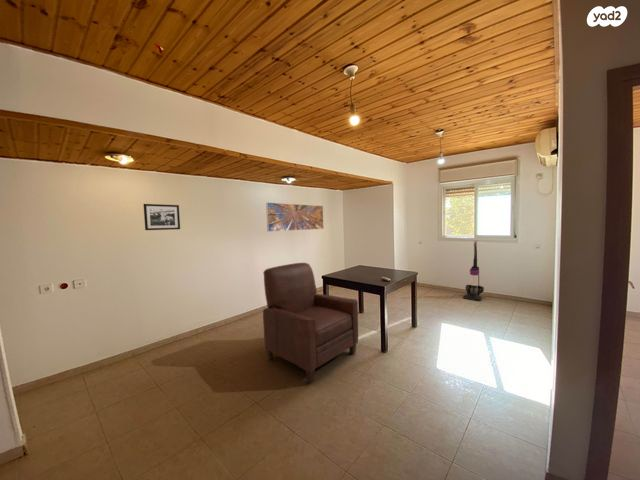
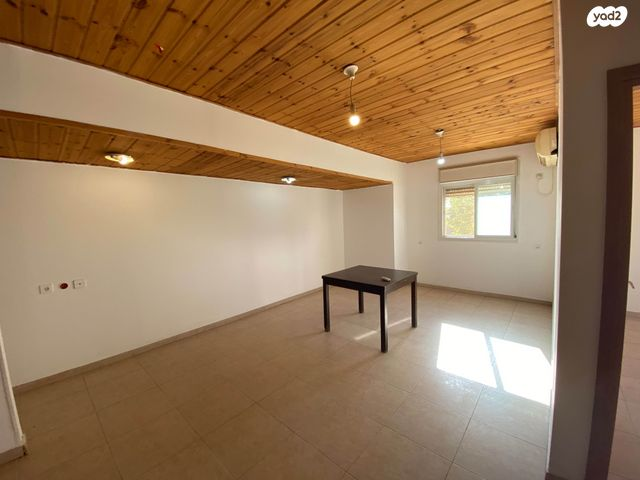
- chair (309, 312)
- picture frame (162, 217)
- vacuum cleaner (474, 269)
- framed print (298, 217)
